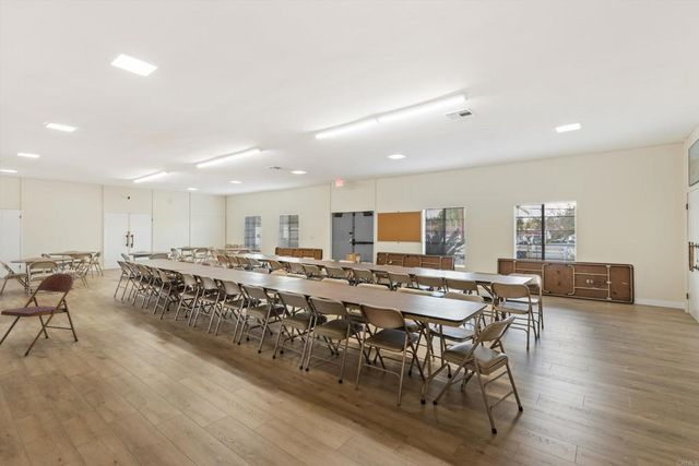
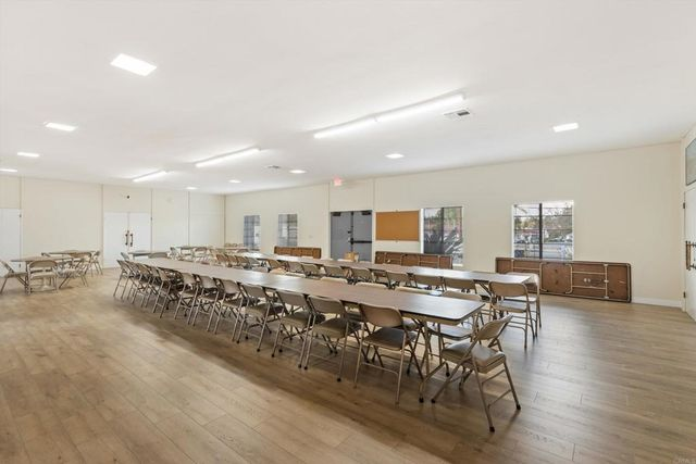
- folding chair (37, 311)
